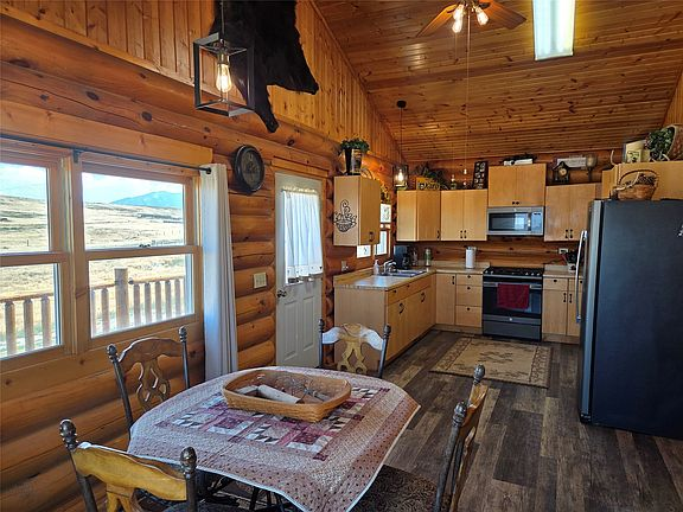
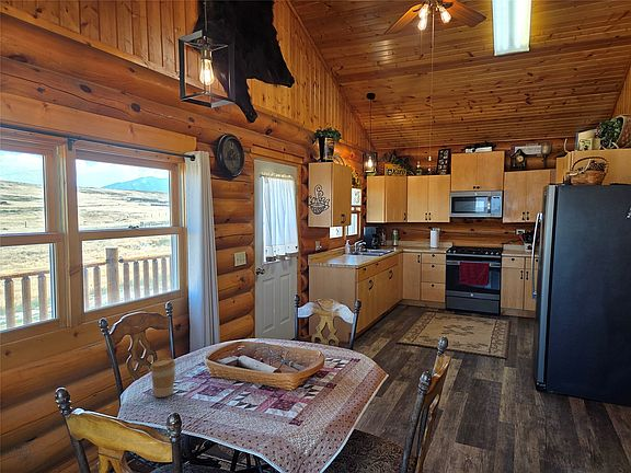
+ coffee cup (163, 377)
